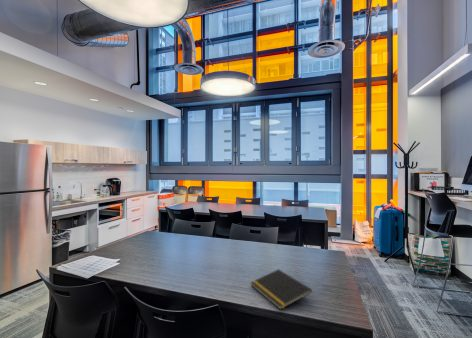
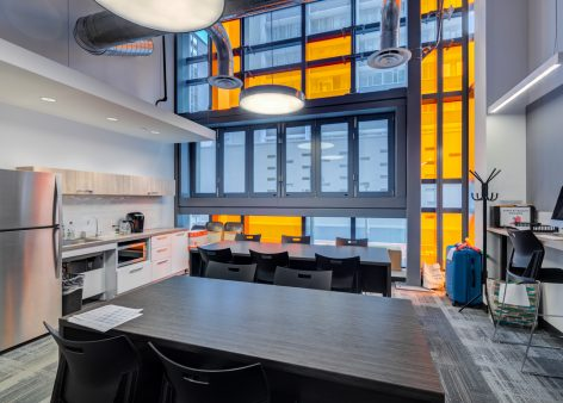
- notepad (279, 286)
